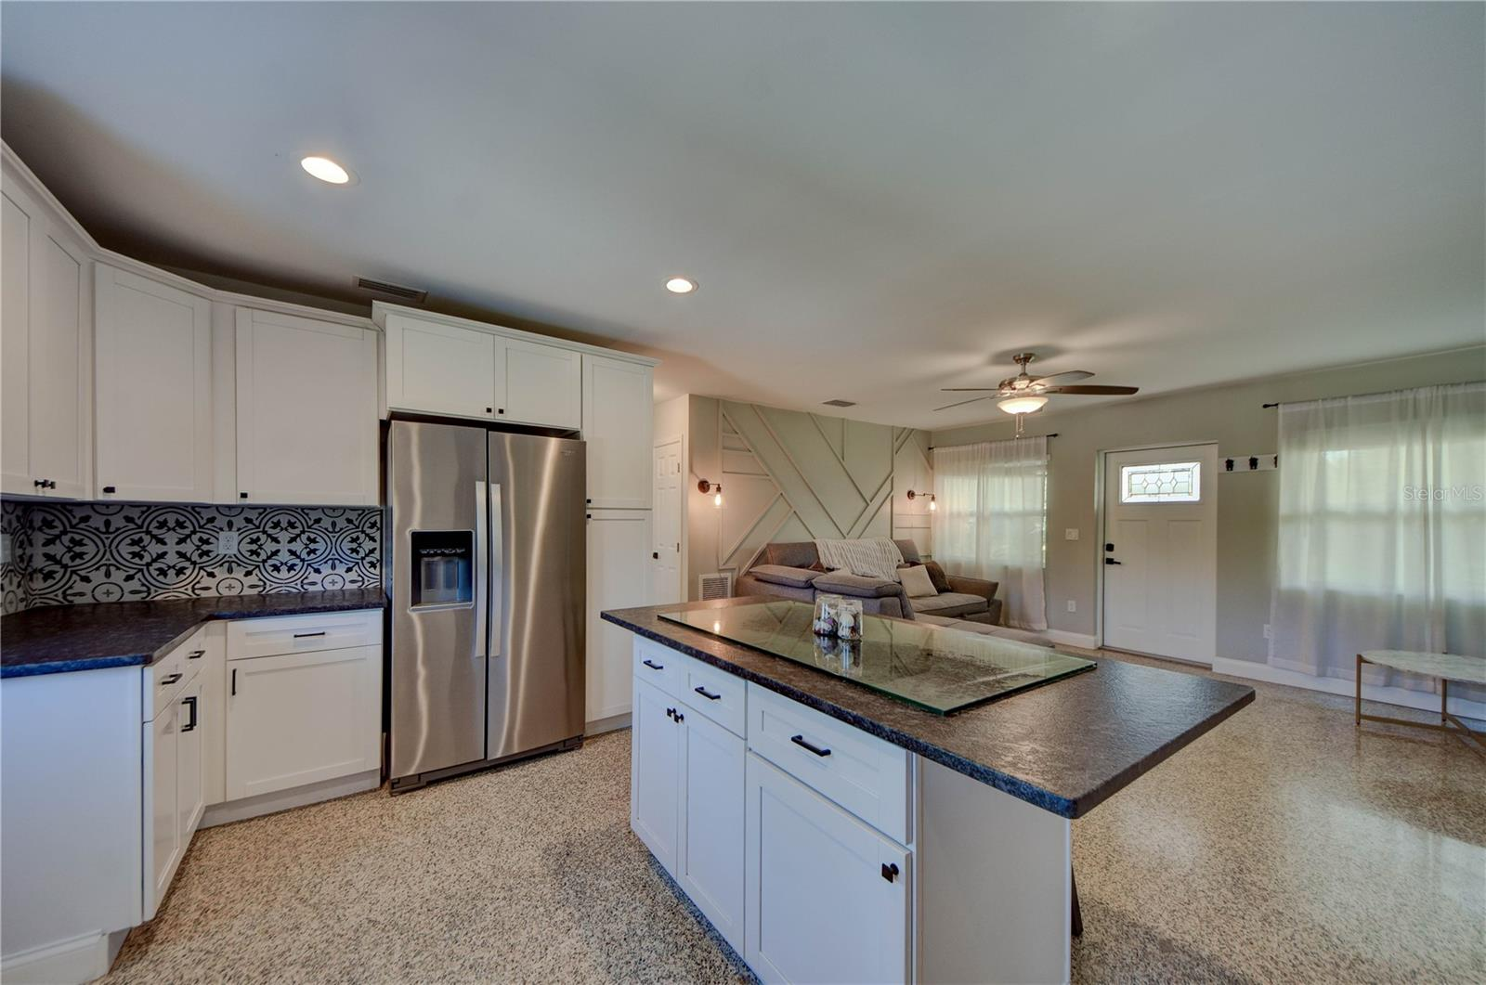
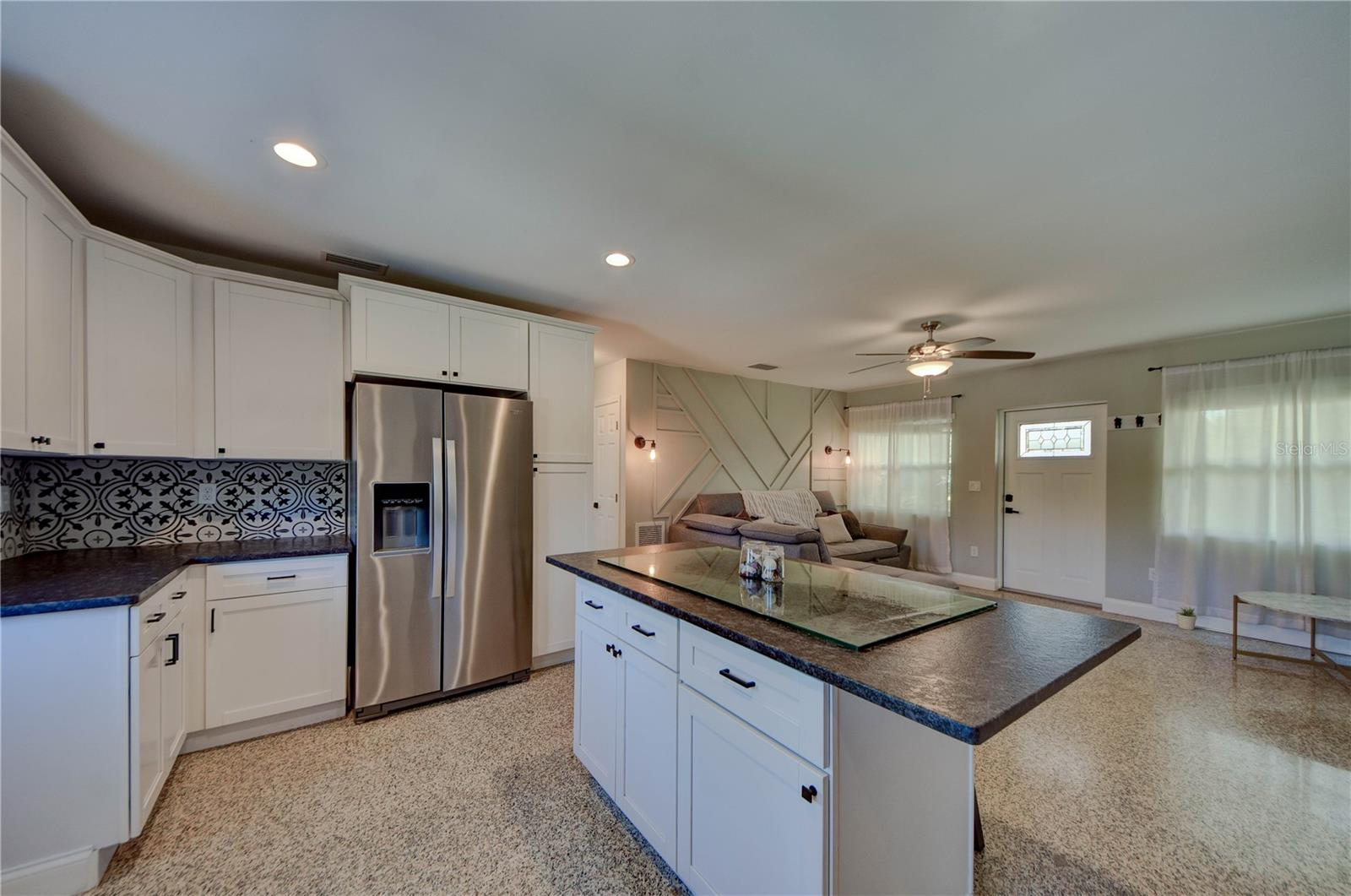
+ potted plant (1186, 616)
